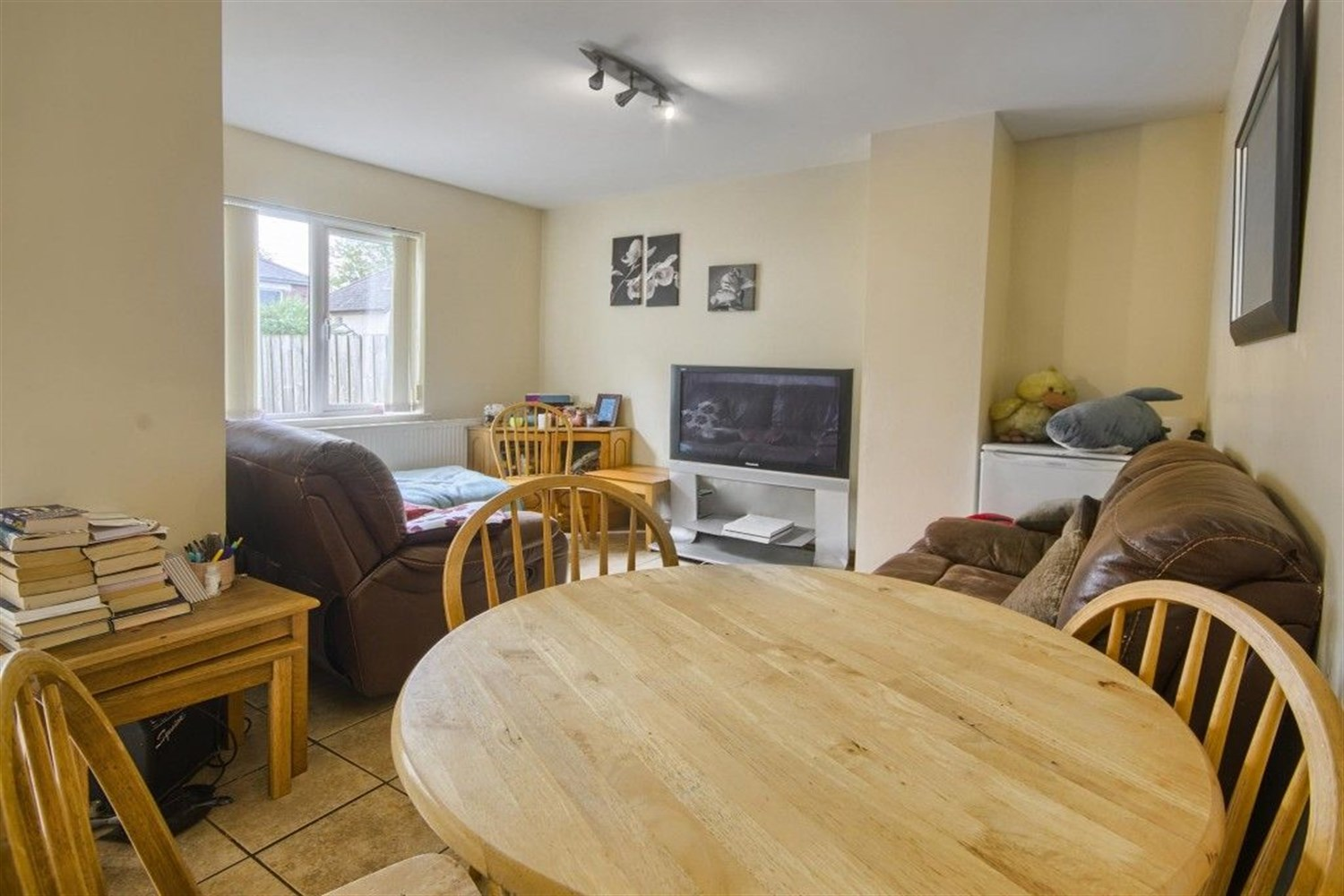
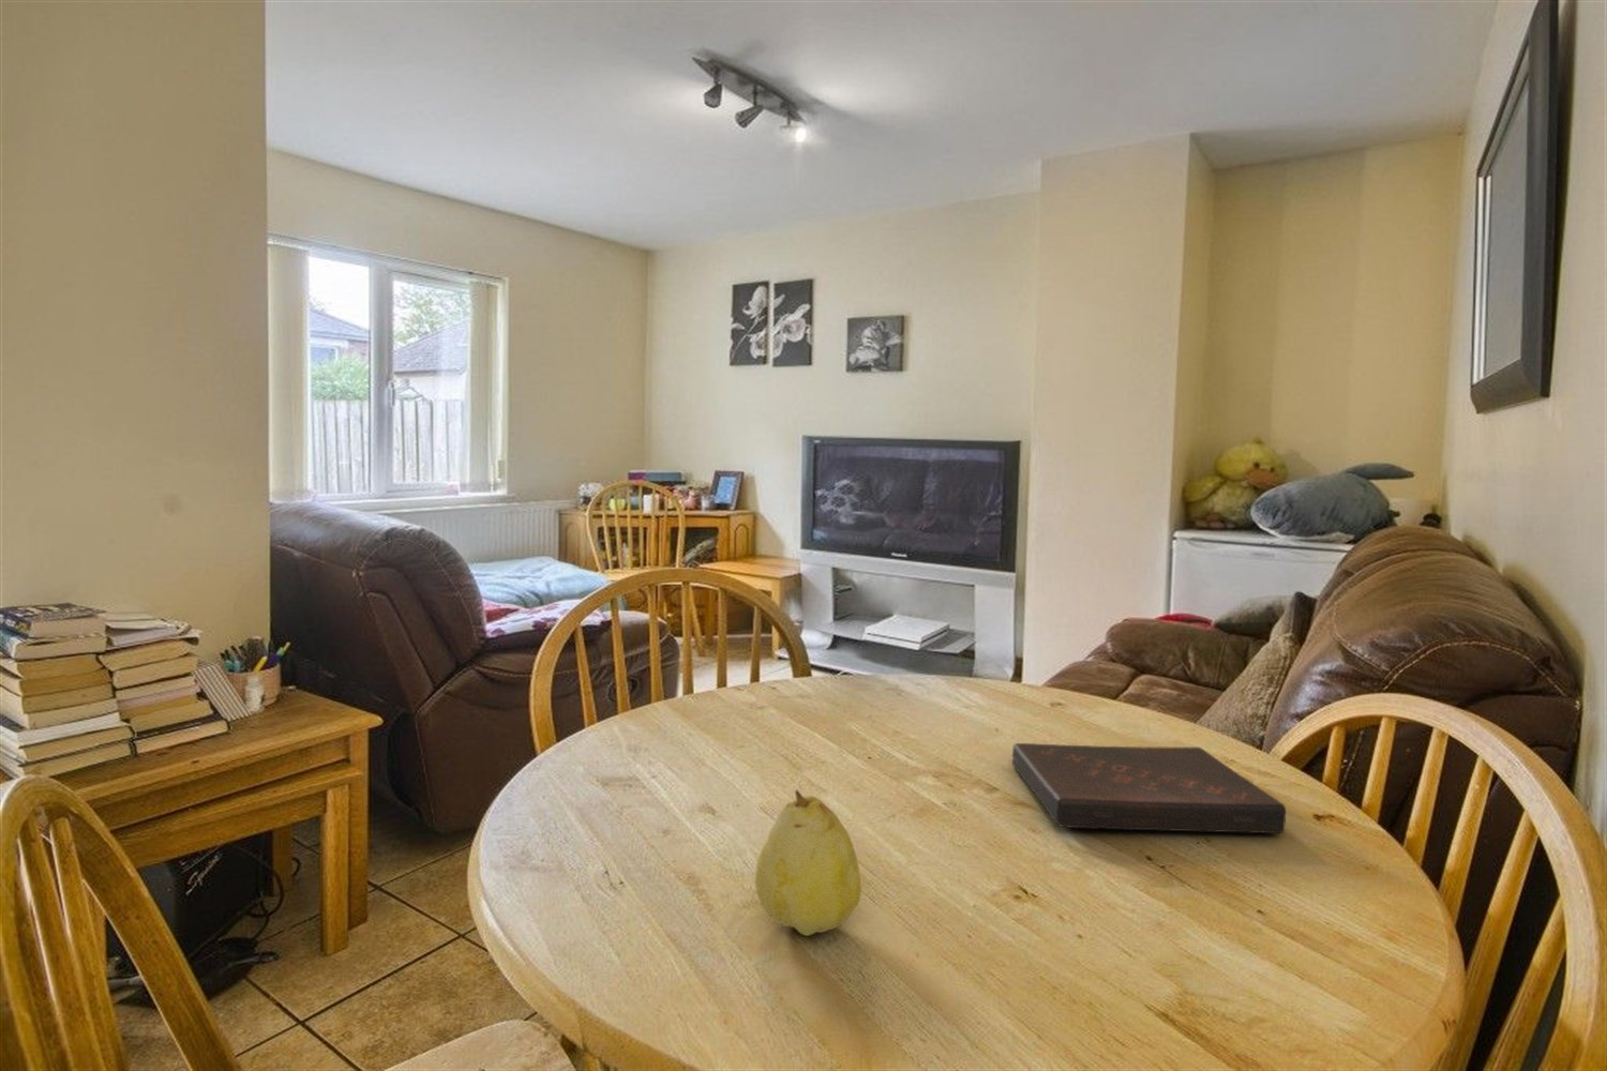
+ book (1137, 784)
+ fruit (808, 855)
